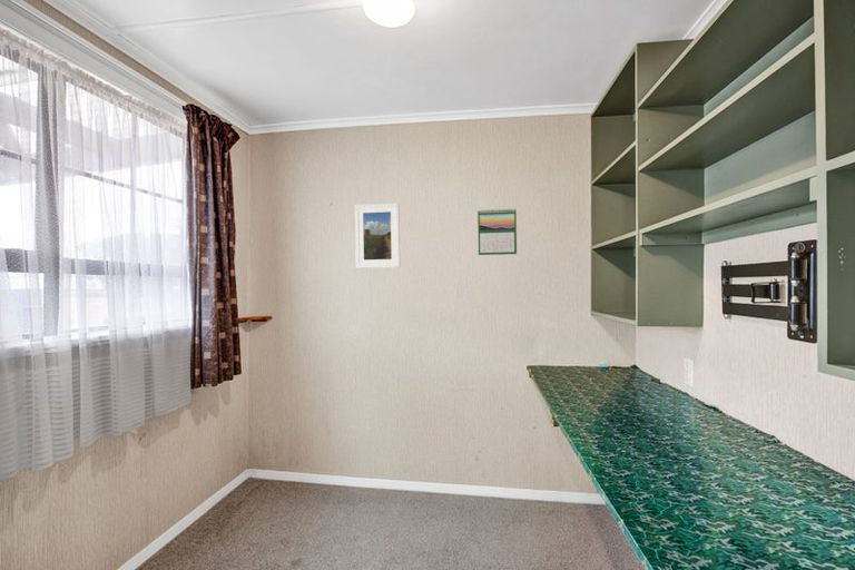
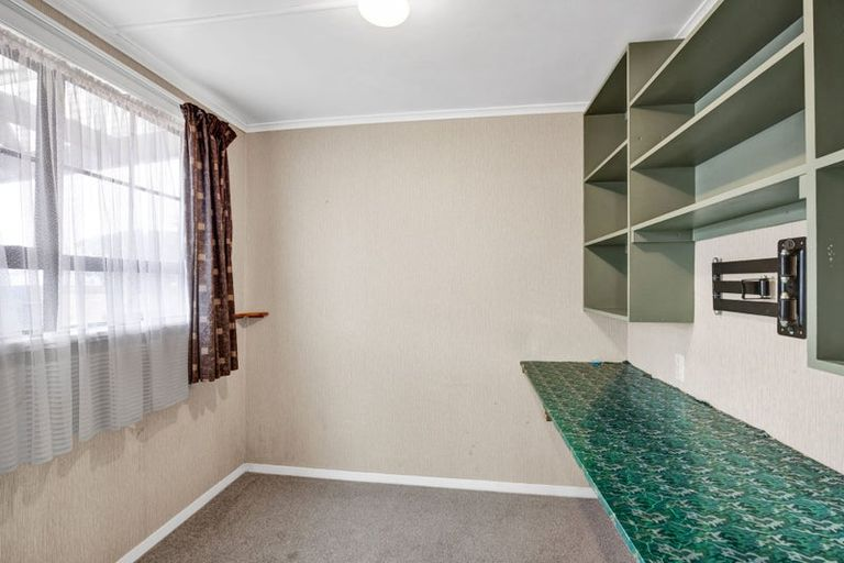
- calendar (497, 232)
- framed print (377, 236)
